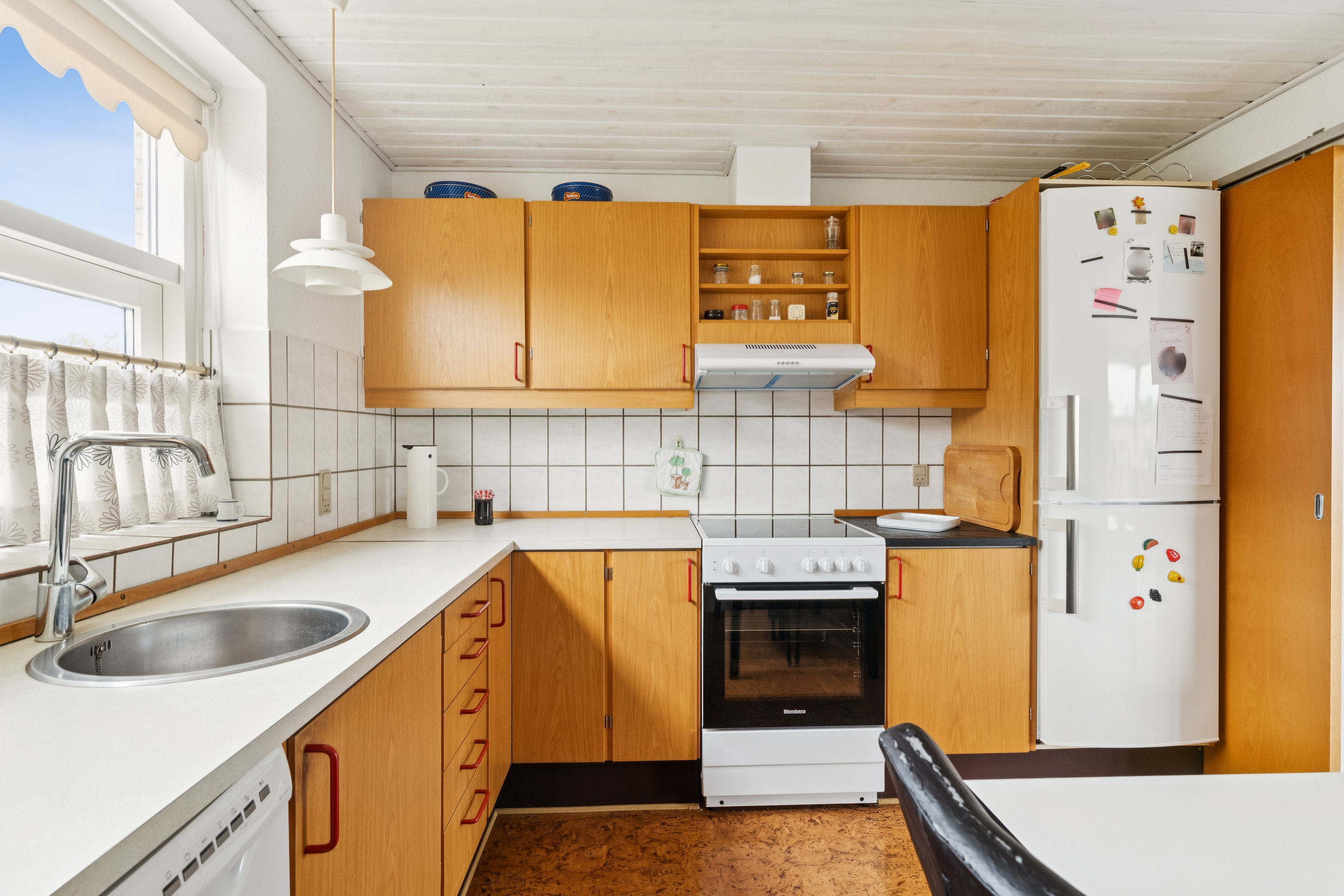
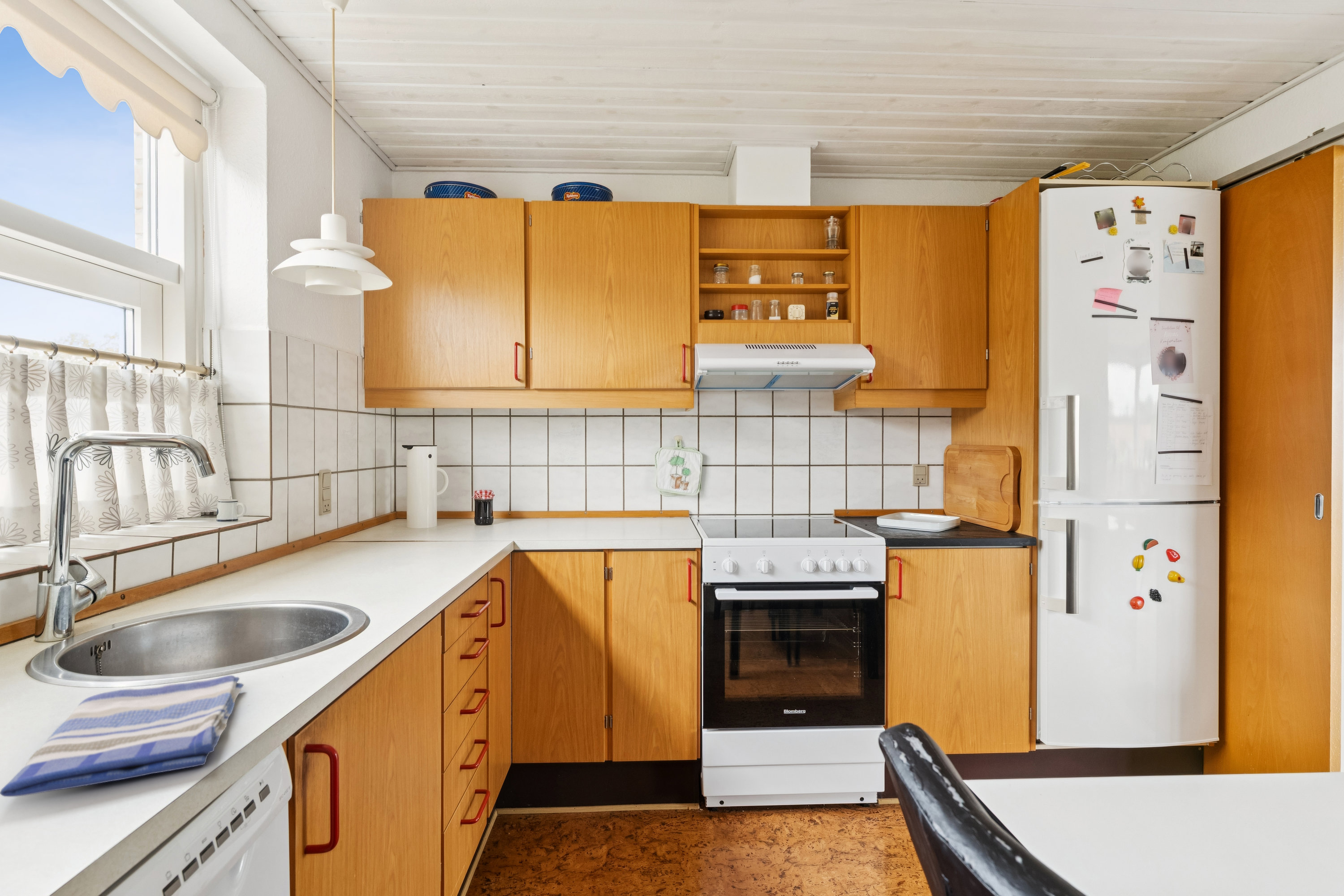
+ dish towel (142, 725)
